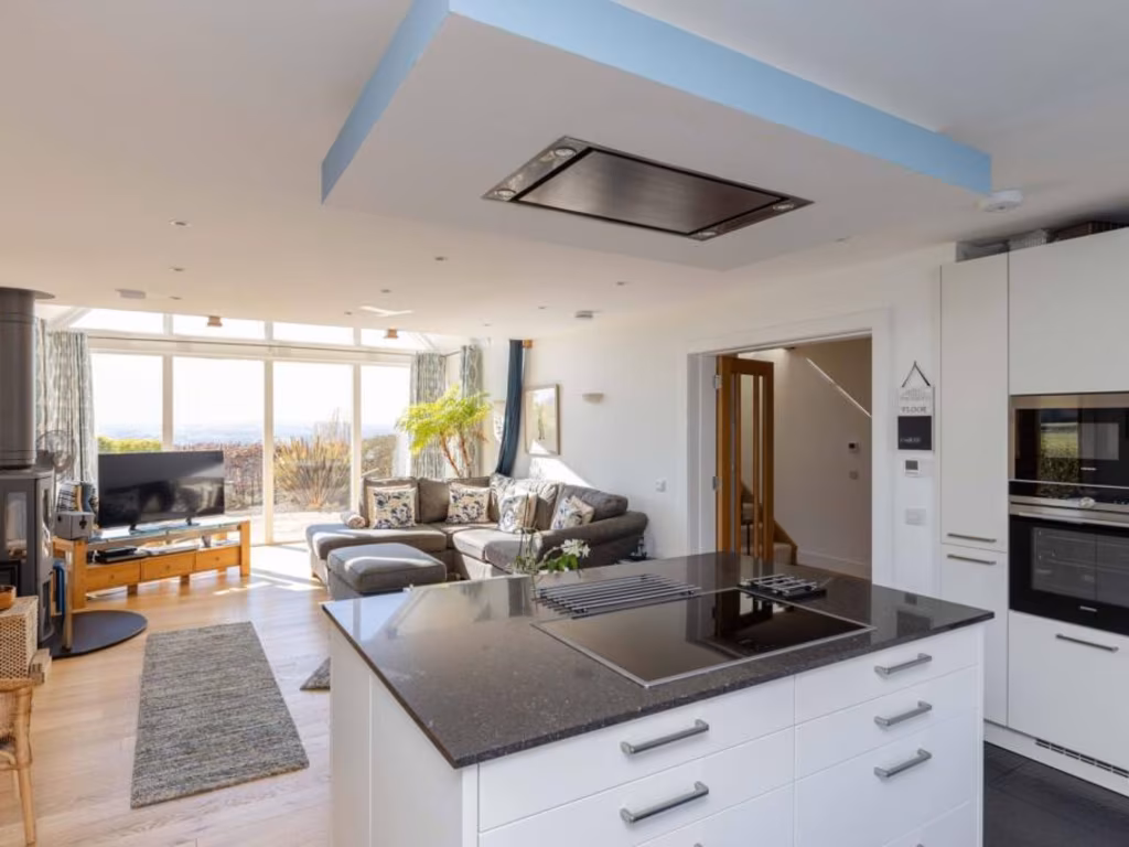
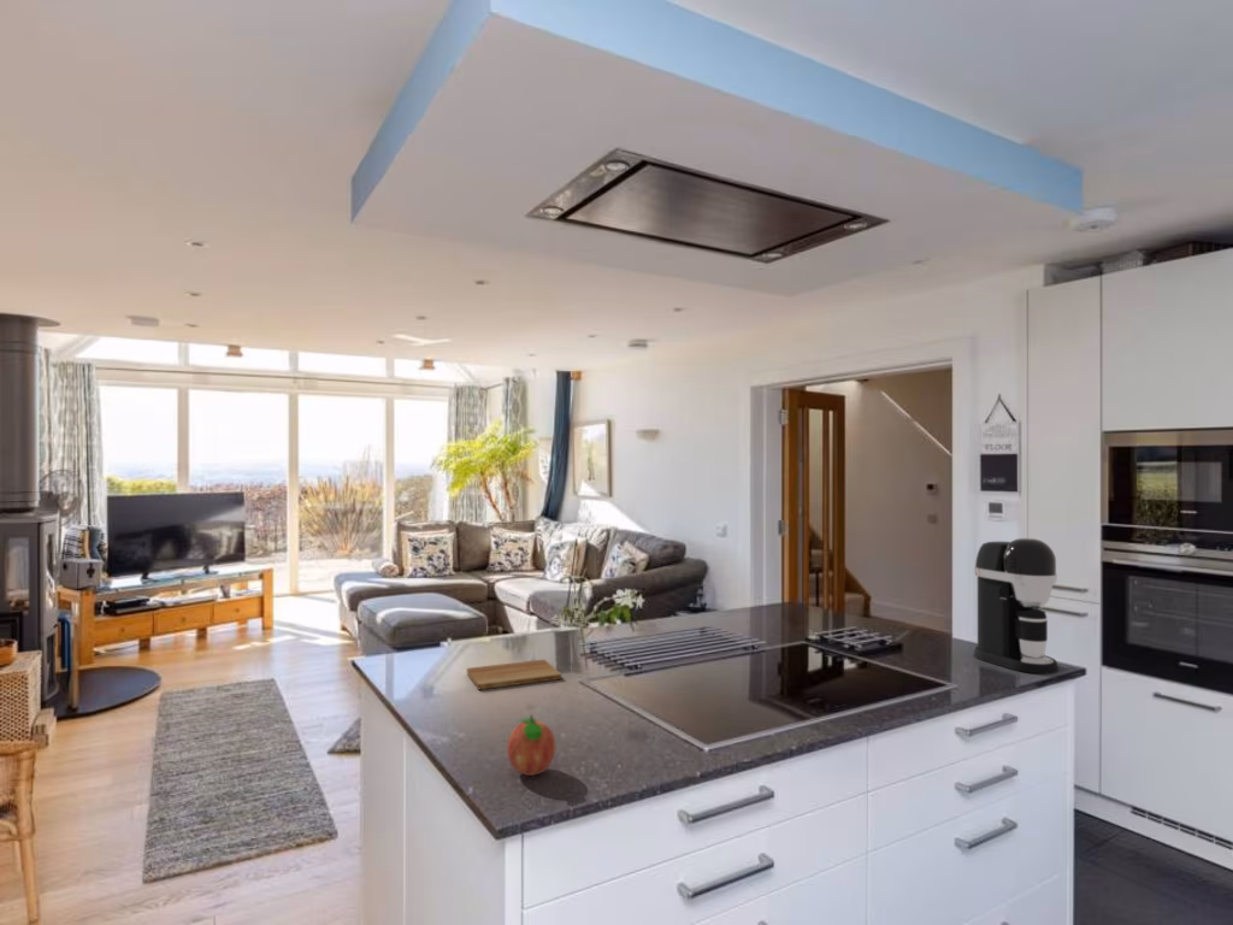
+ fruit (531, 743)
+ coffee maker (1014, 599)
+ cutting board (513, 673)
